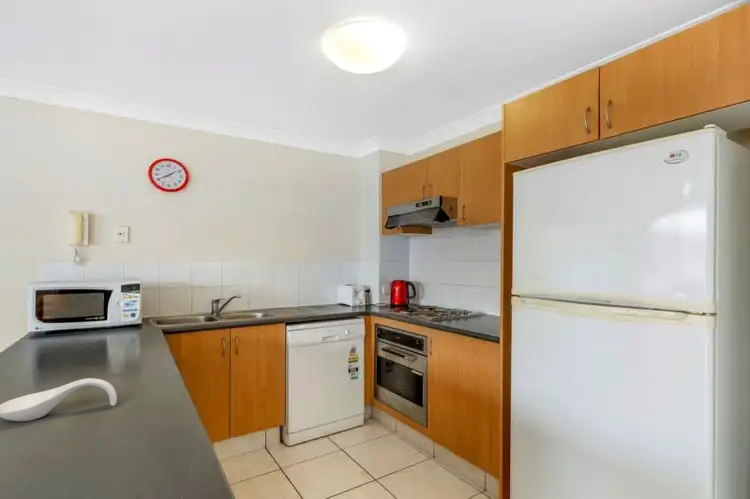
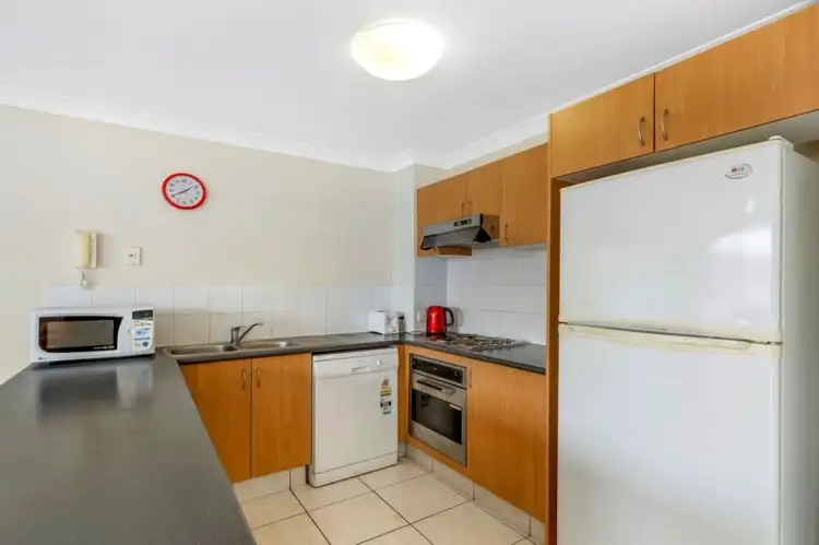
- spoon rest (59, 397)
